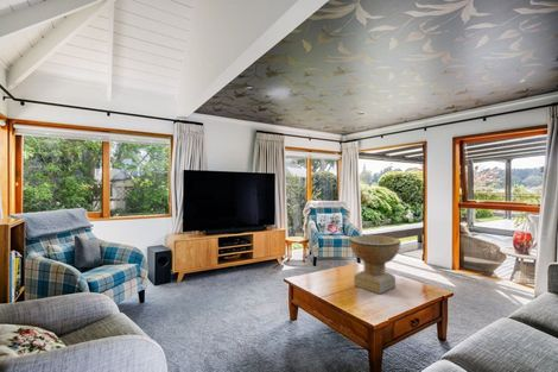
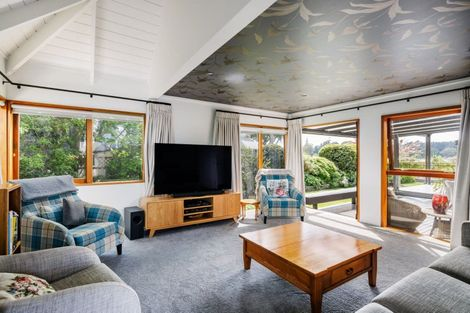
- decorative bowl (374, 263)
